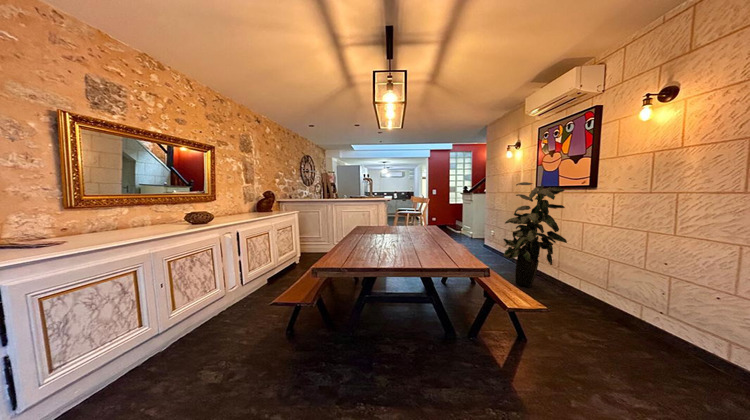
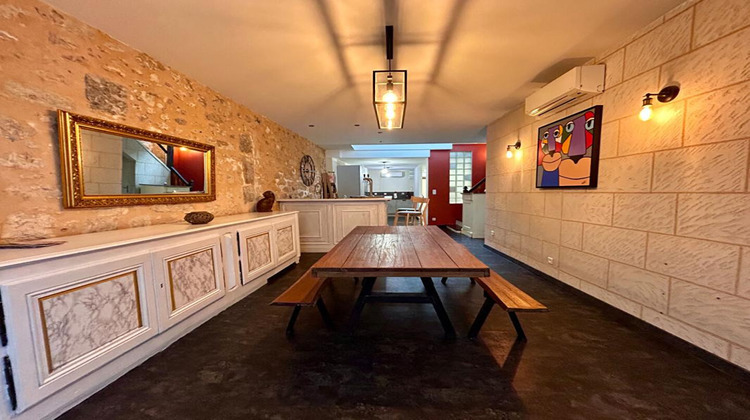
- indoor plant (530, 234)
